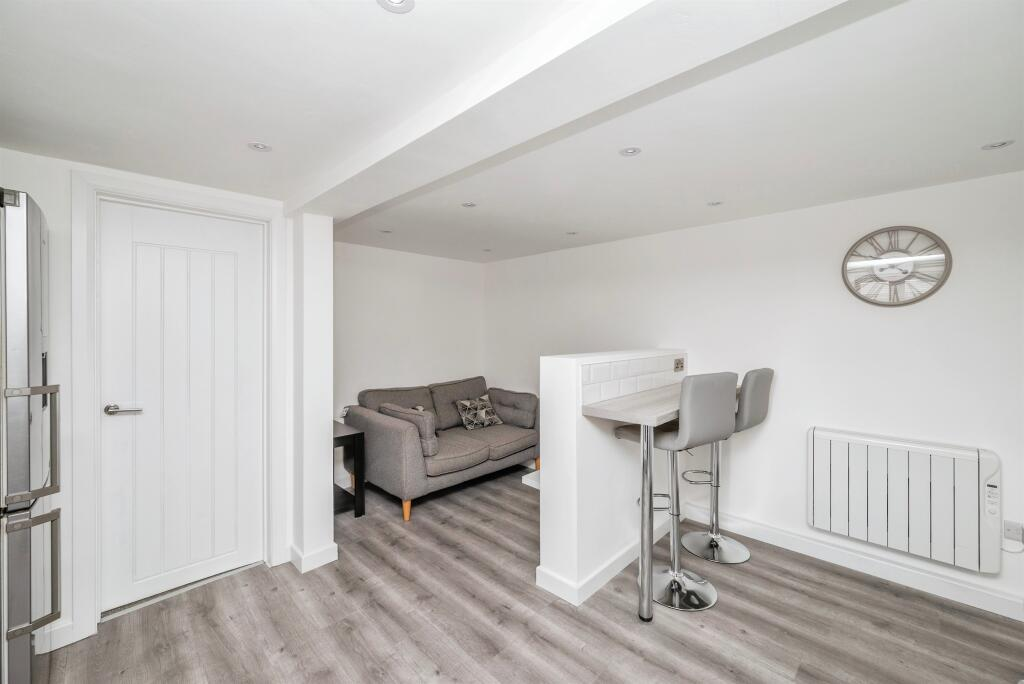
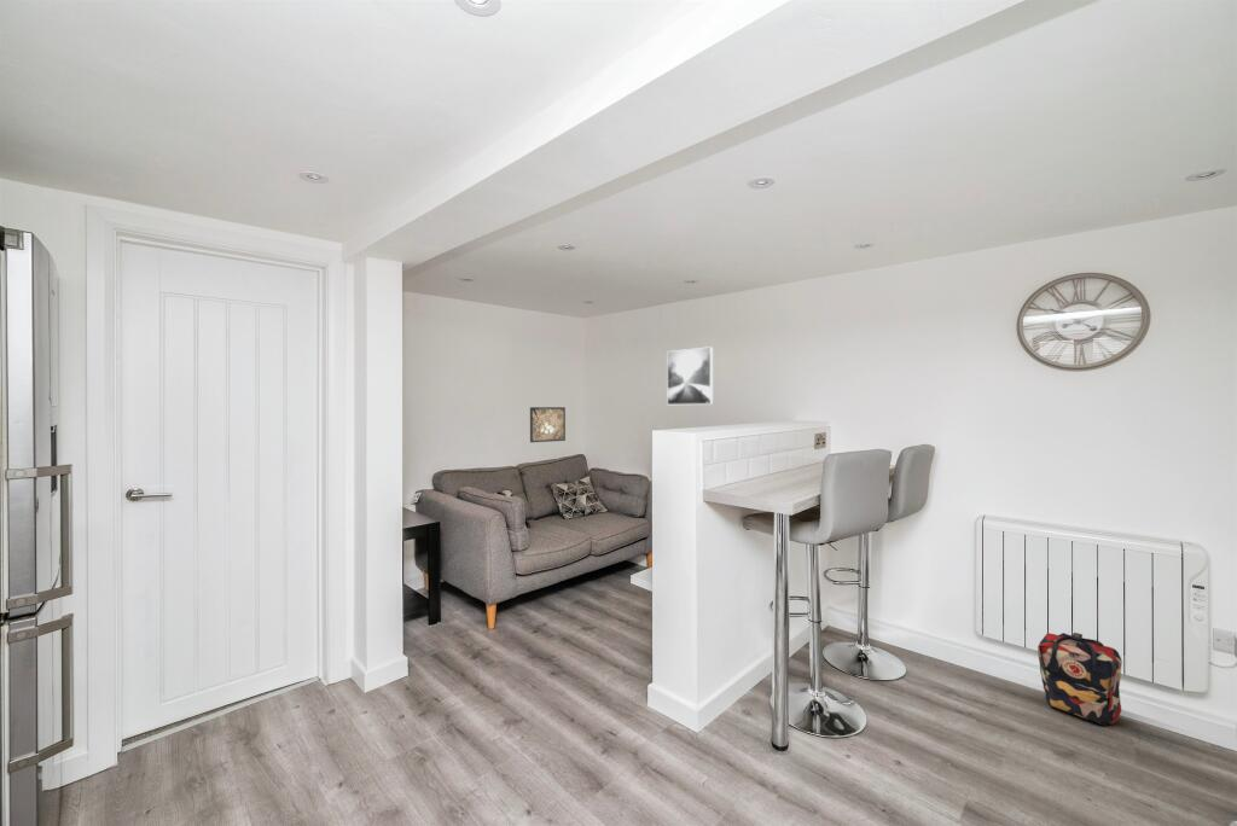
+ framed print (547, 424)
+ backpack (1079, 670)
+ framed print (689, 377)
